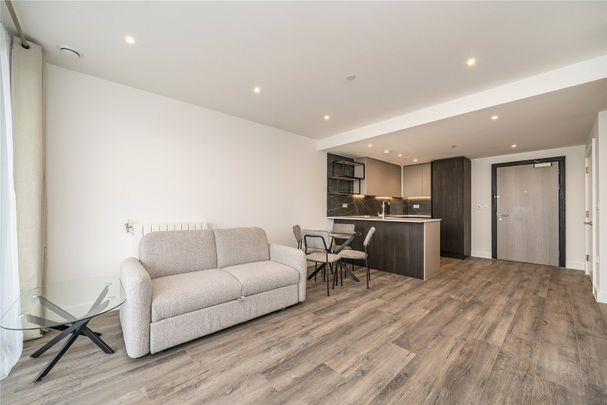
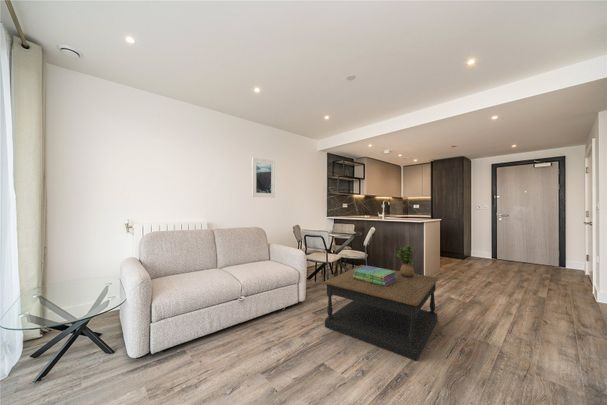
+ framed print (263, 178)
+ coffee table (382, 301)
+ potted plant (406, 260)
+ stack of books (374, 274)
